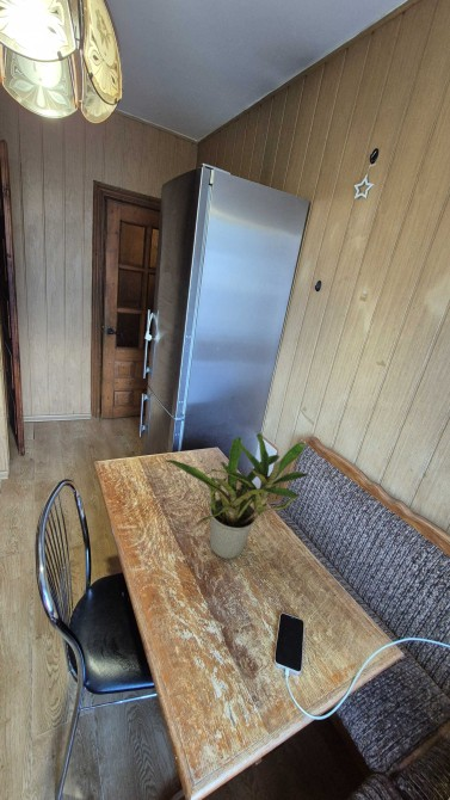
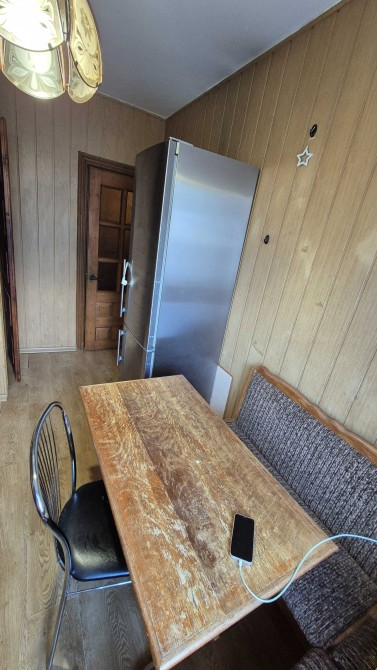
- potted plant (247, 500)
